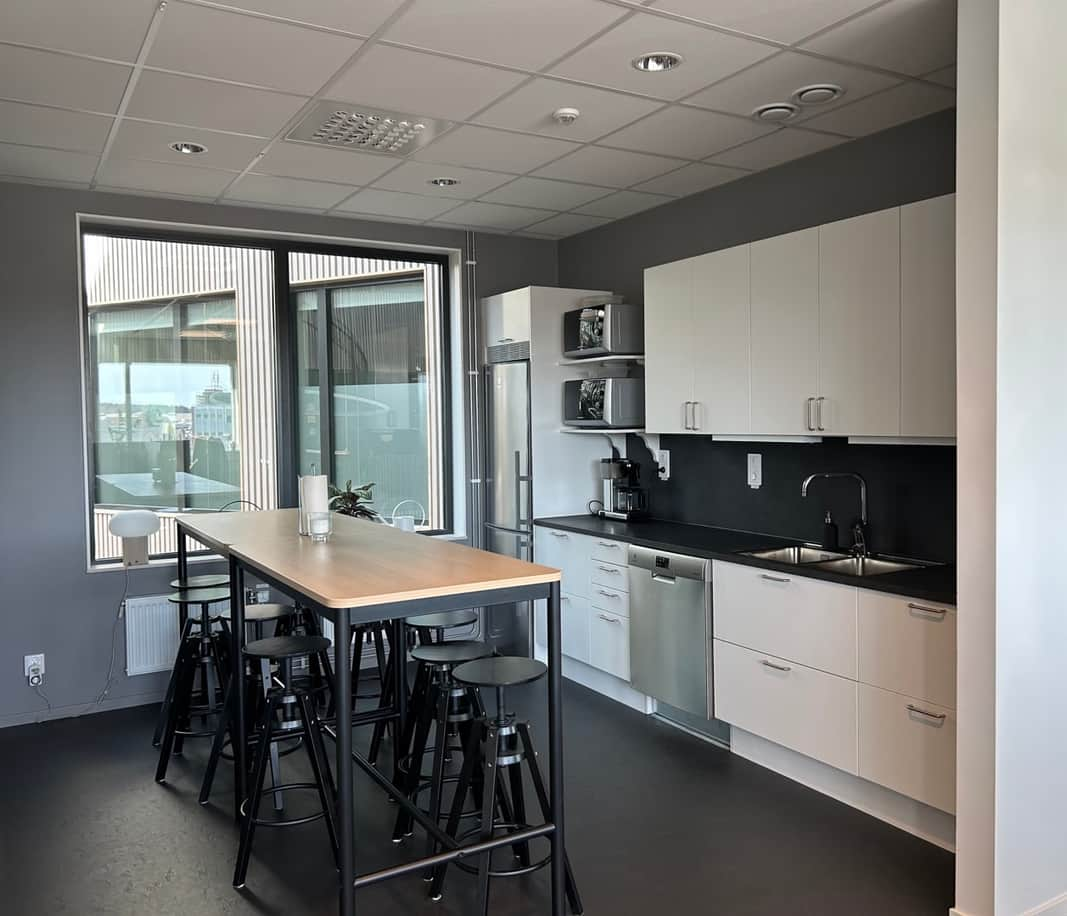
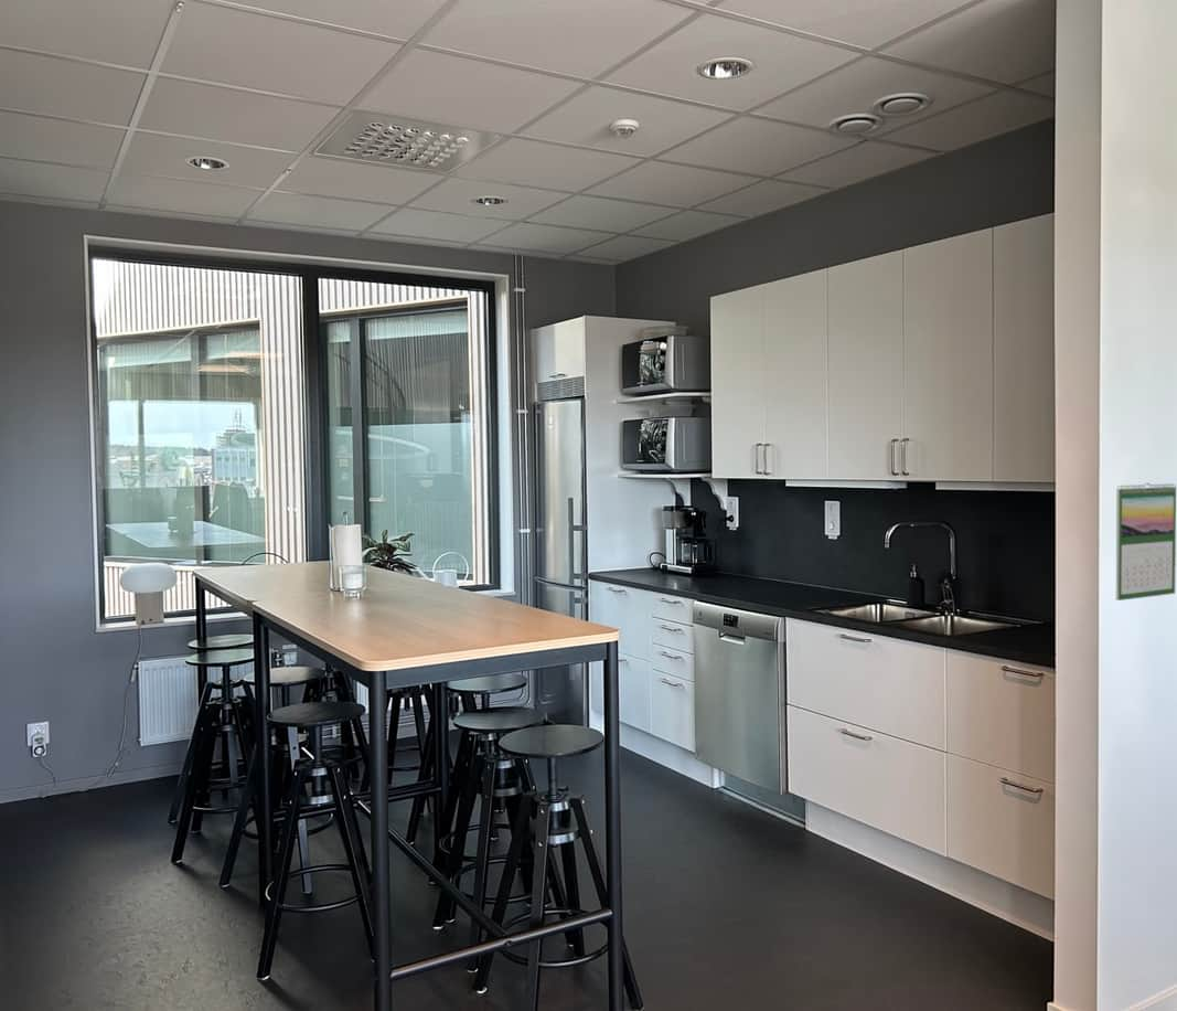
+ calendar (1146, 540)
